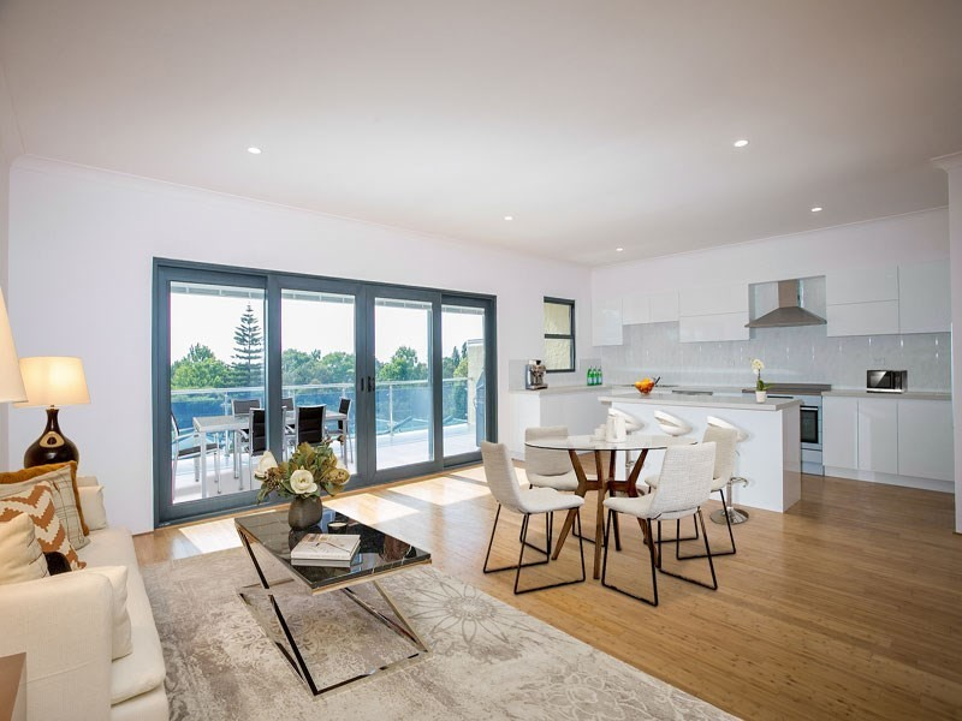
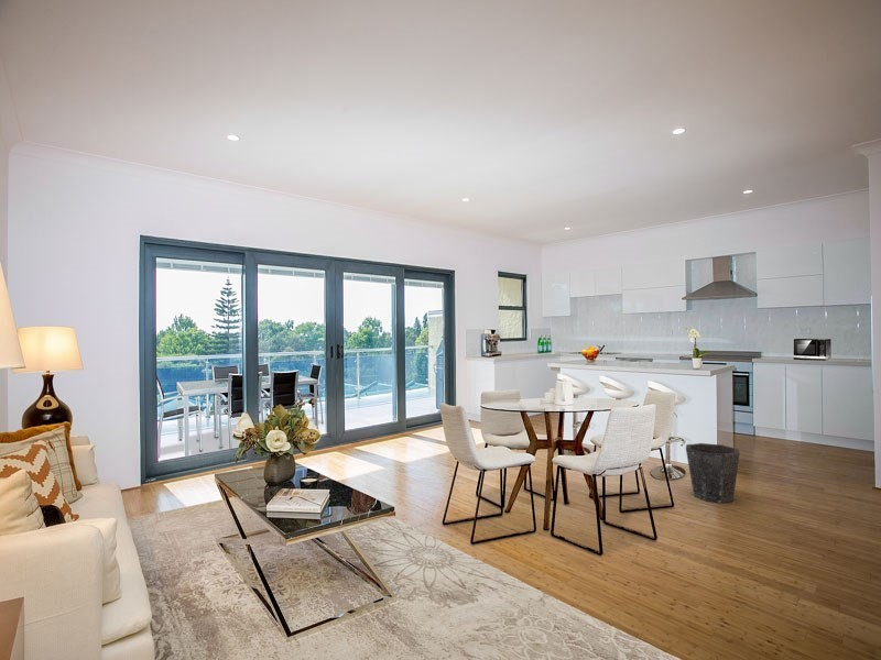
+ waste bin (711, 472)
